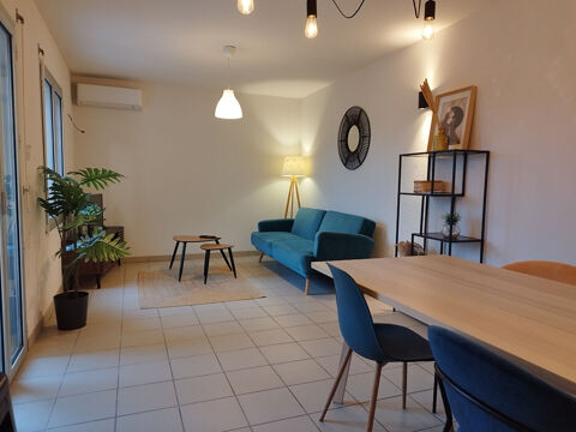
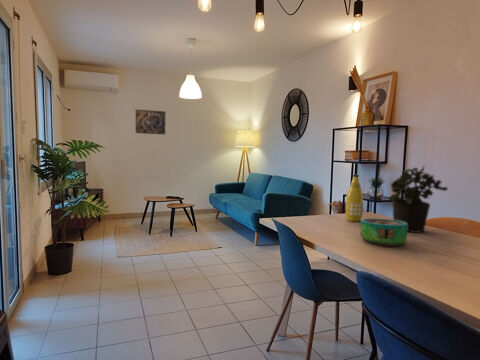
+ potted plant (414, 197)
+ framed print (150, 122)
+ bottle (354, 197)
+ decorative bowl (383, 231)
